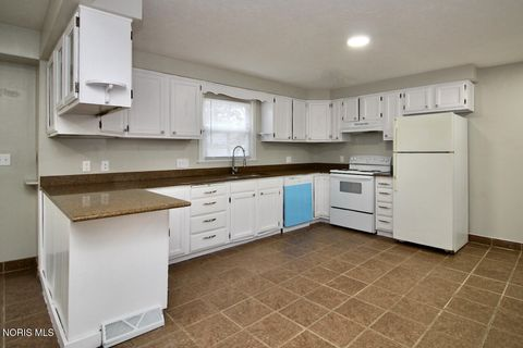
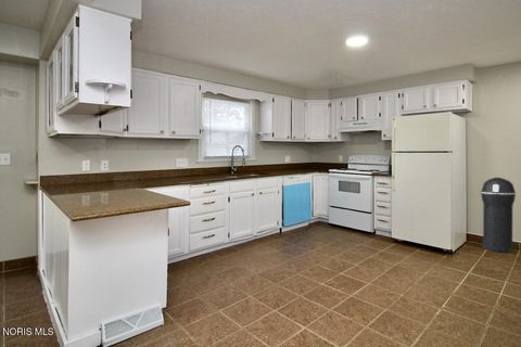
+ trash can (497, 213)
